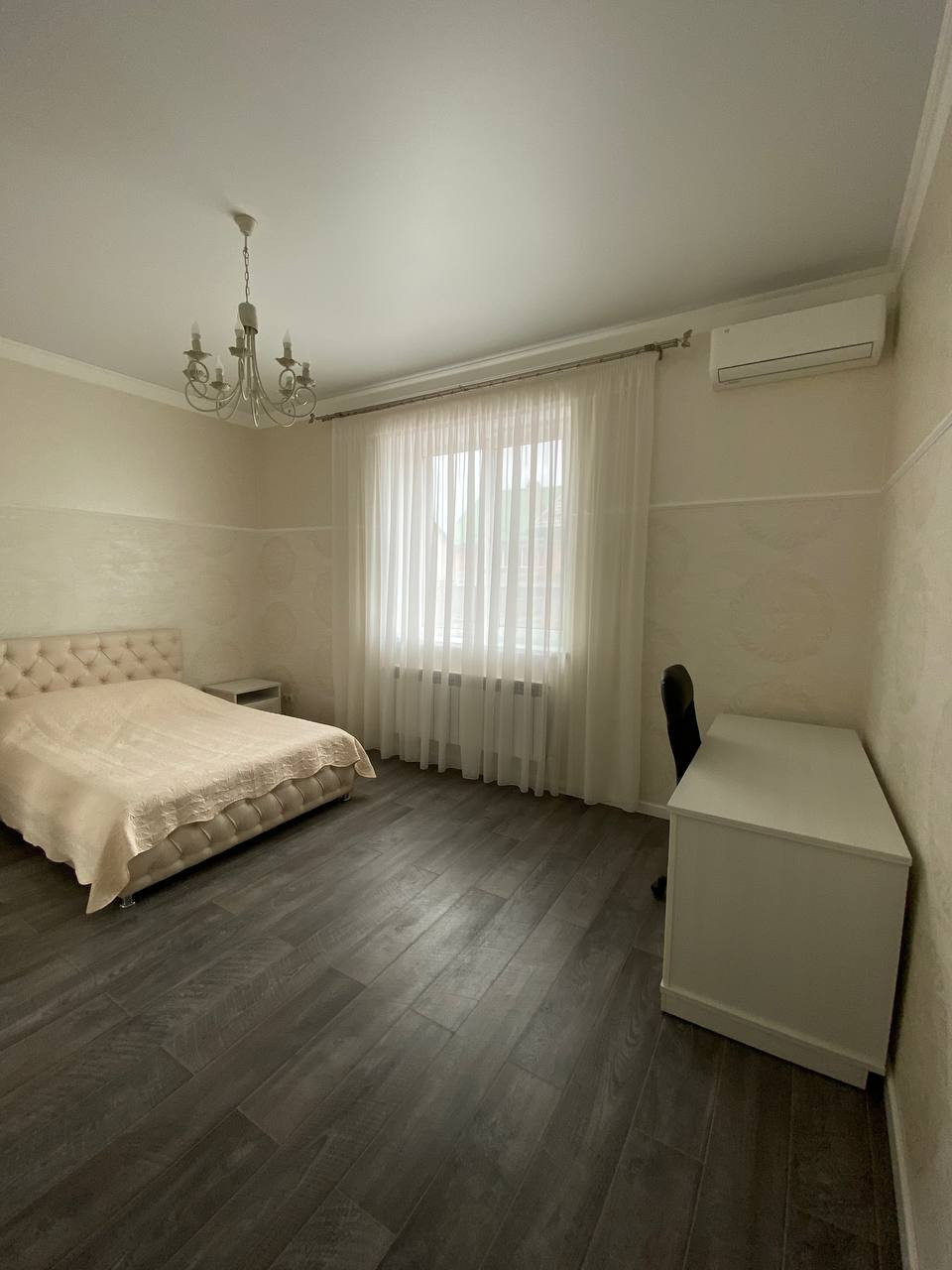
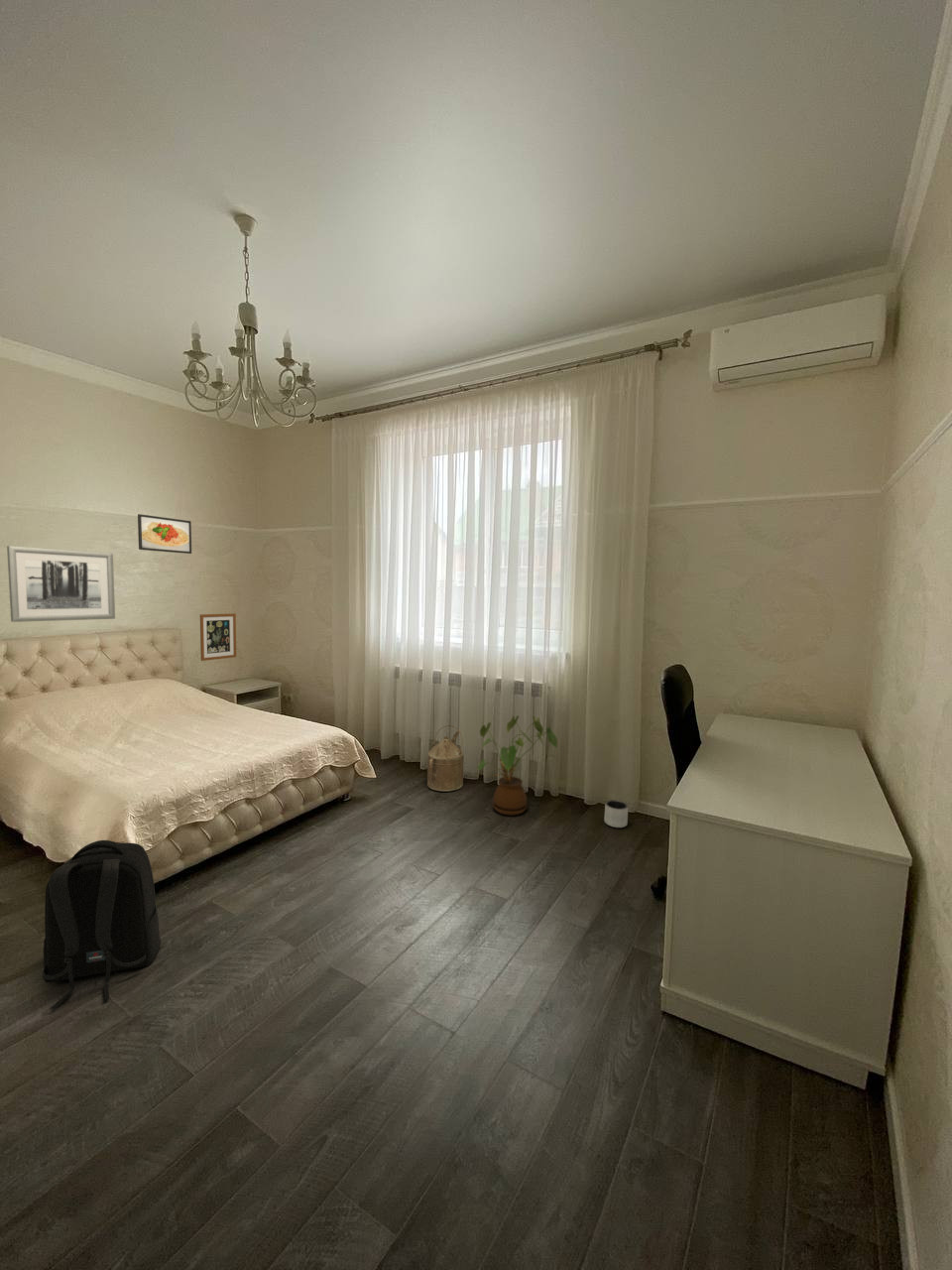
+ backpack (97, 909)
+ wall art (218, 636)
+ house plant (514, 766)
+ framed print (166, 535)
+ planter (616, 814)
+ watering can (444, 756)
+ wall art (64, 584)
